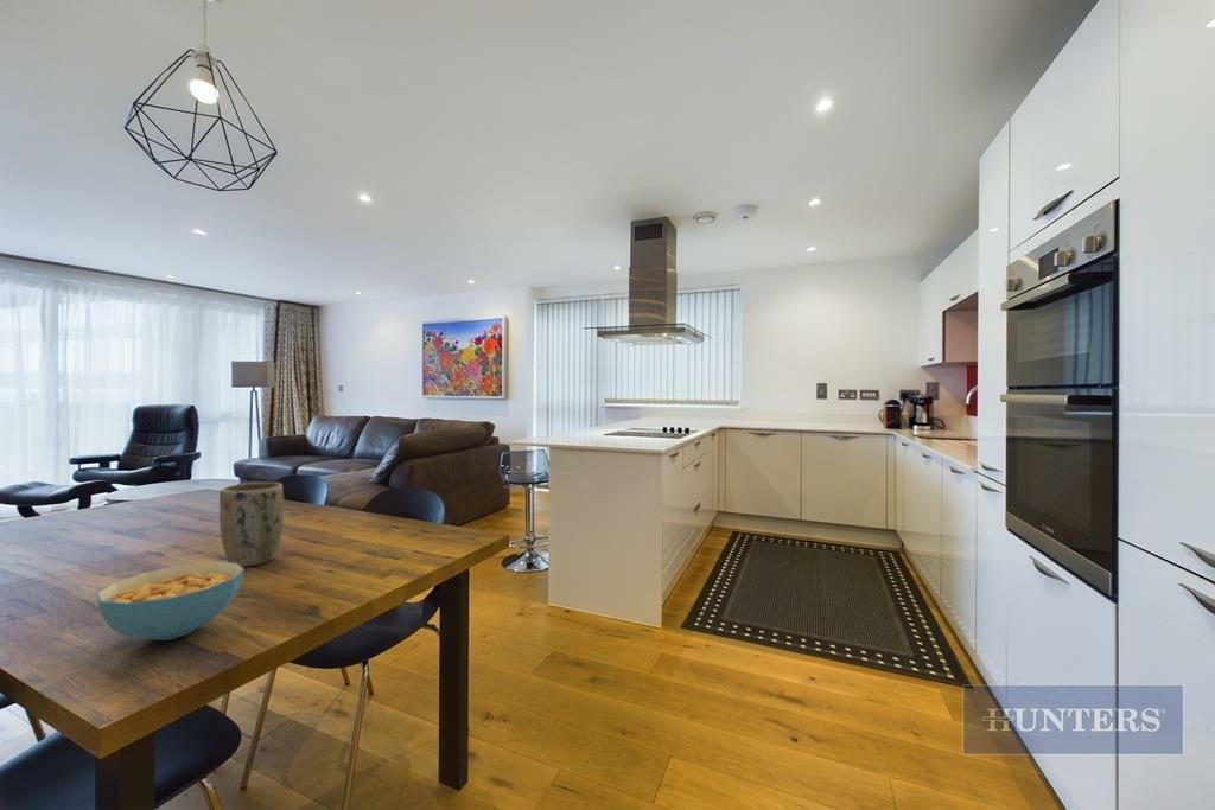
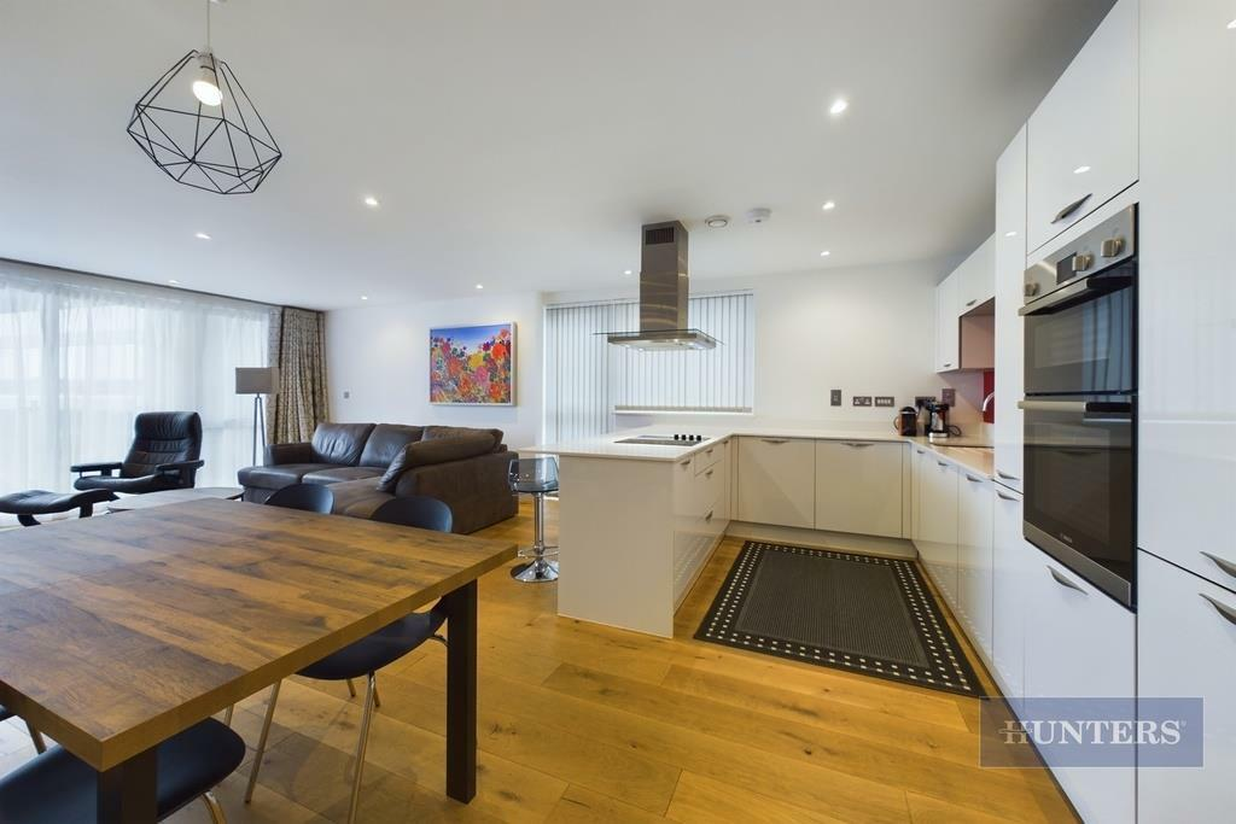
- cereal bowl (174, 606)
- plant pot (252, 523)
